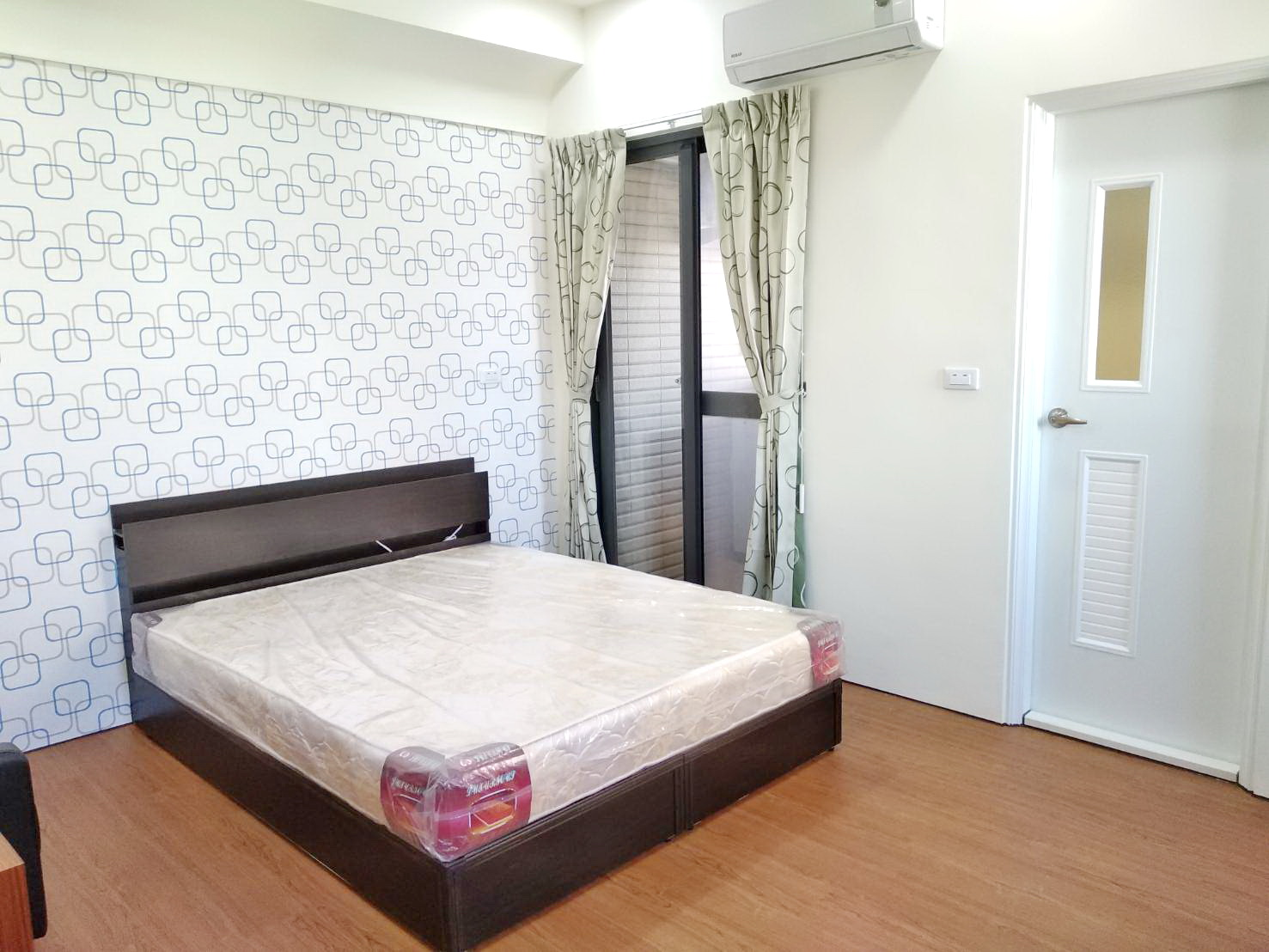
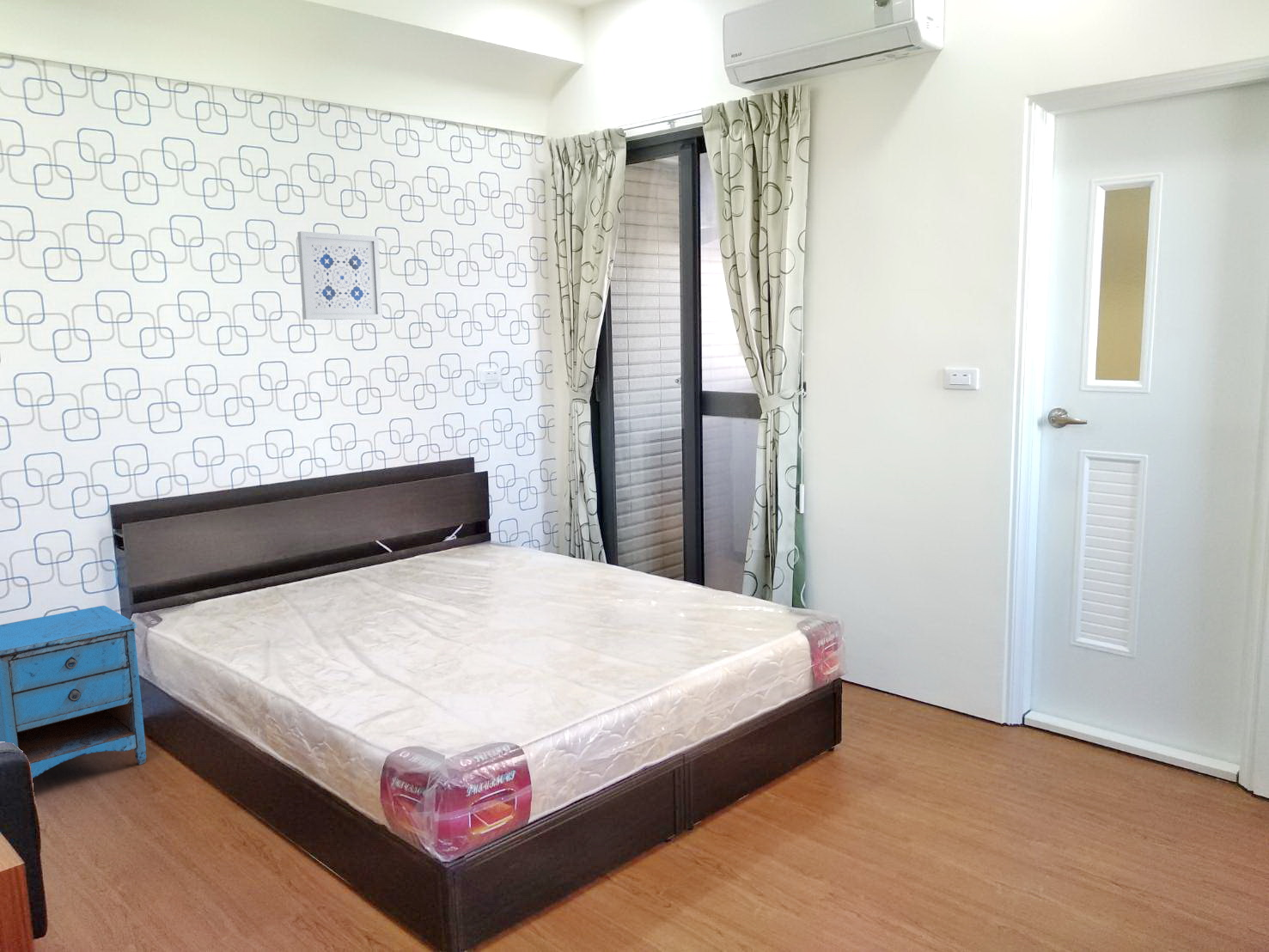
+ wall art (341, 277)
+ nightstand (61, 698)
